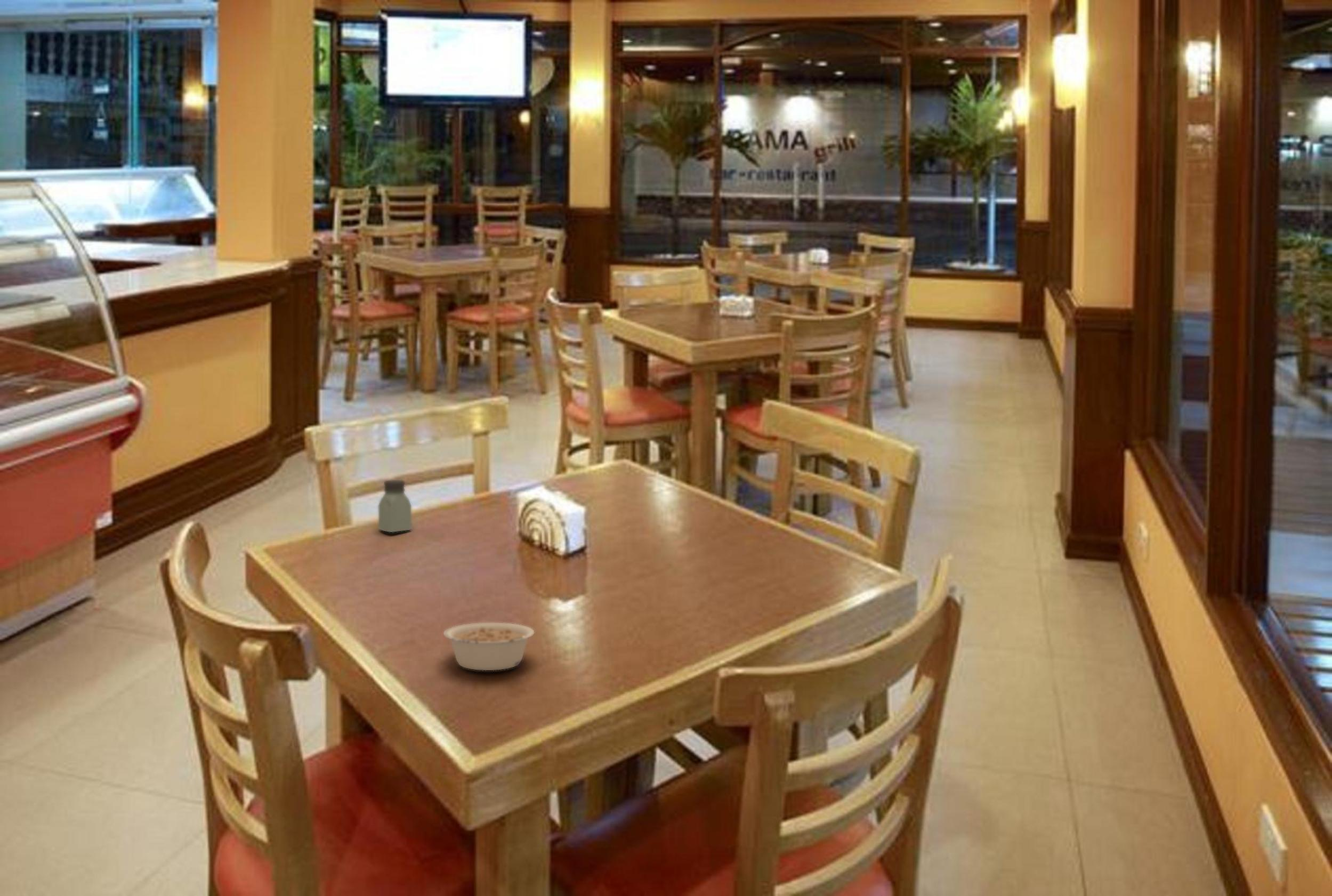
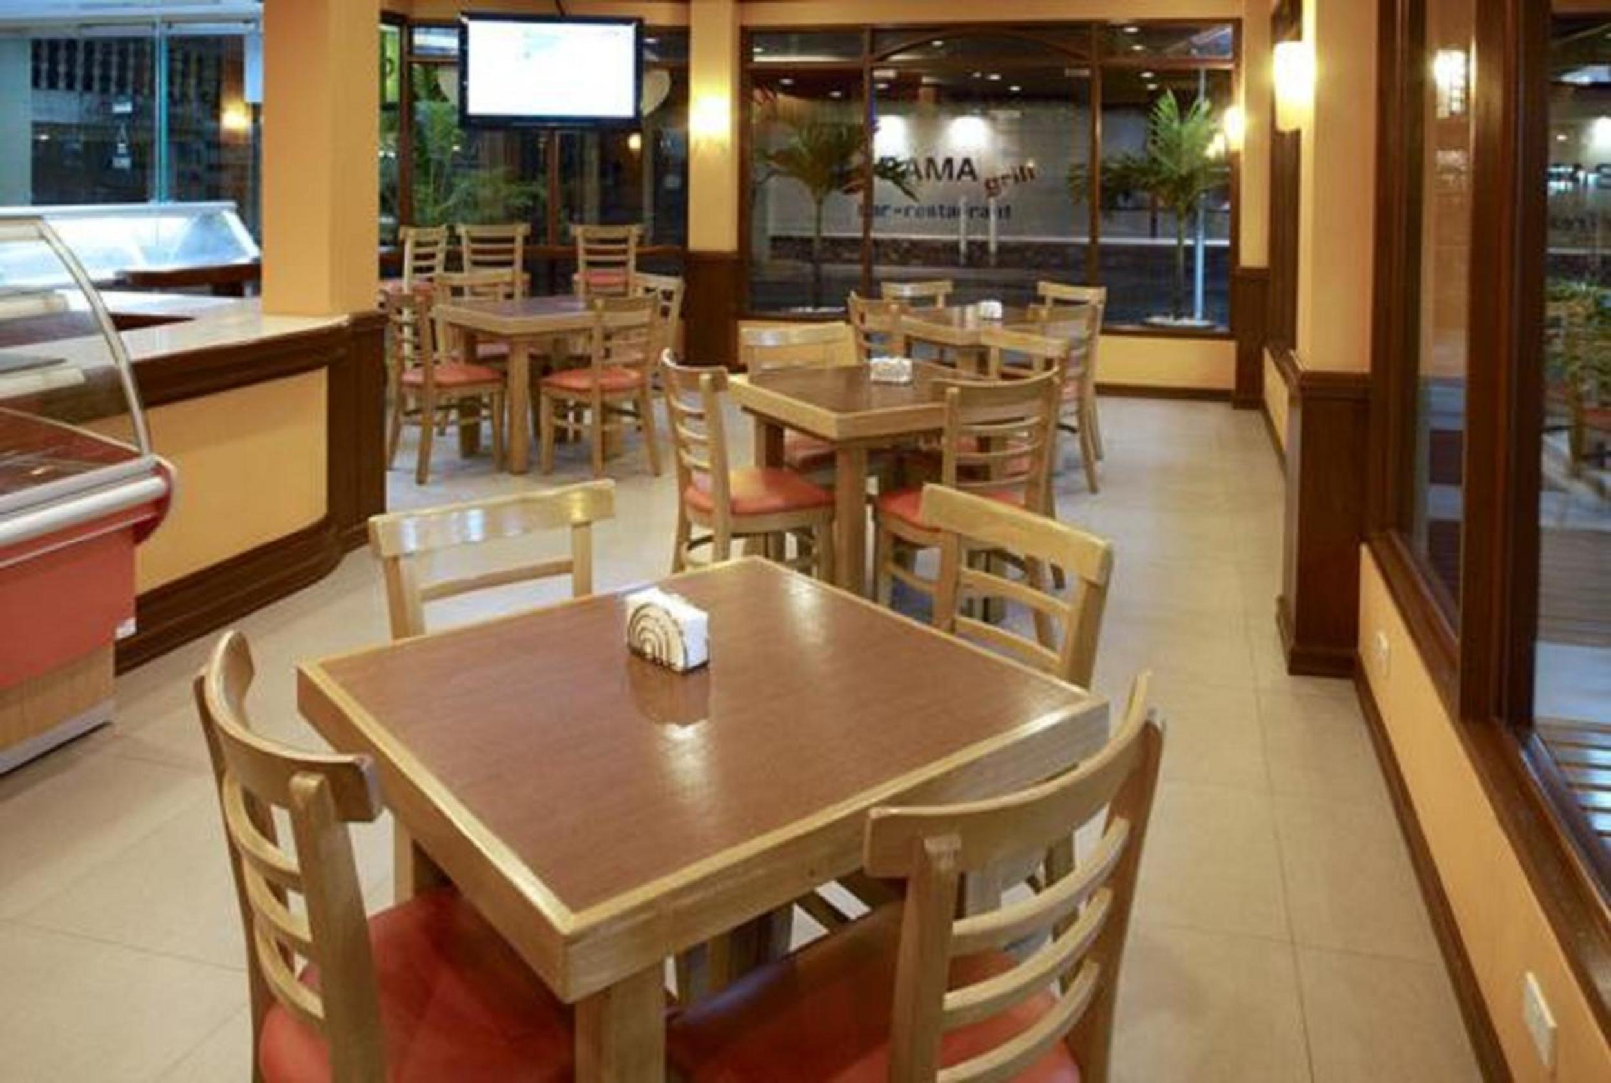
- saltshaker (394, 505)
- legume (493, 644)
